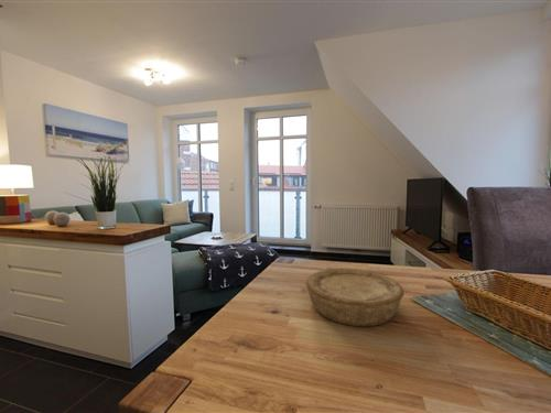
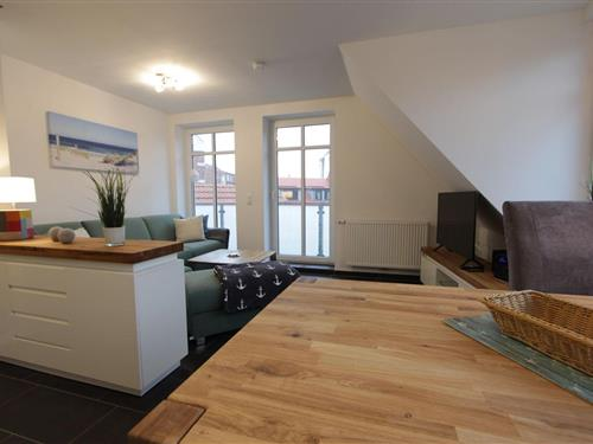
- bowl (352, 294)
